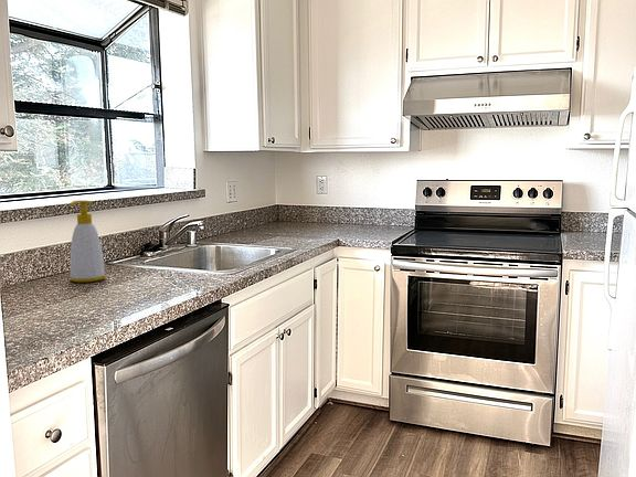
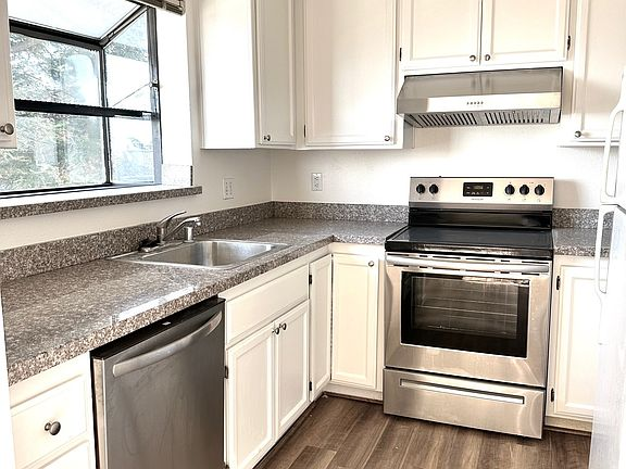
- soap bottle (85, 240)
